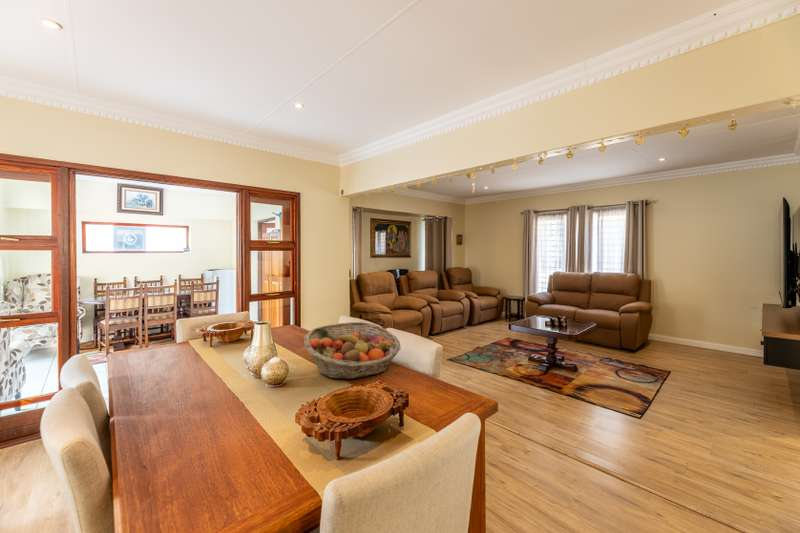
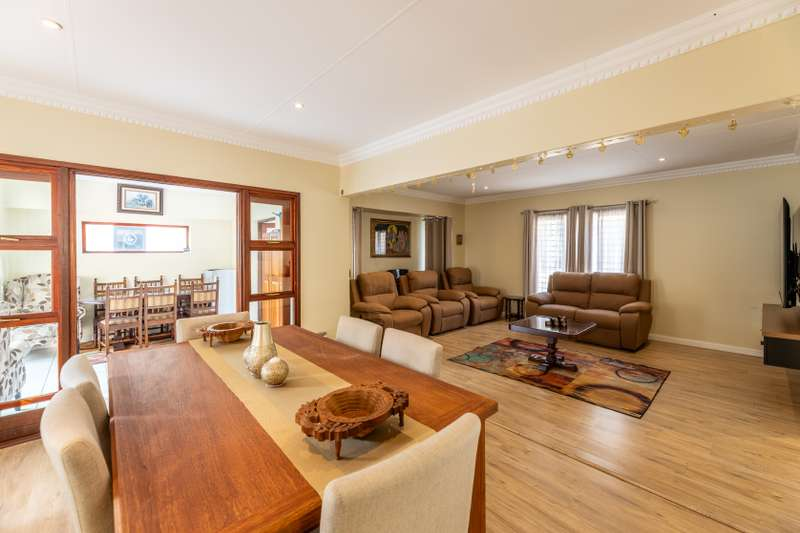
- fruit basket (353, 348)
